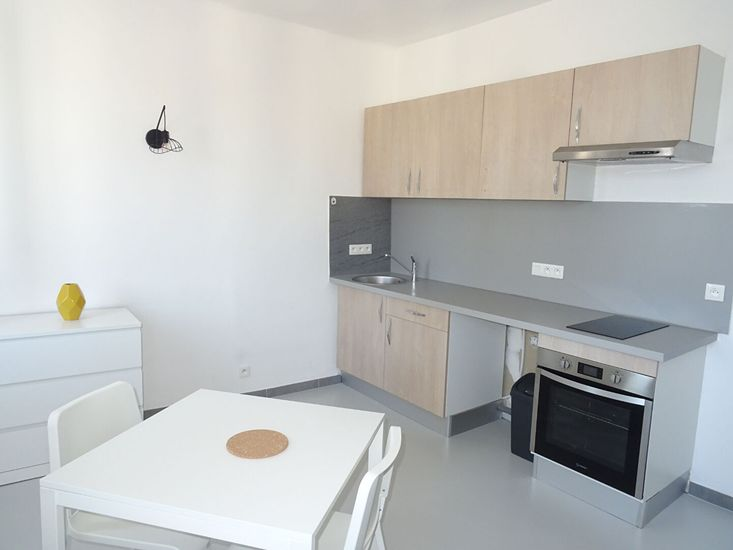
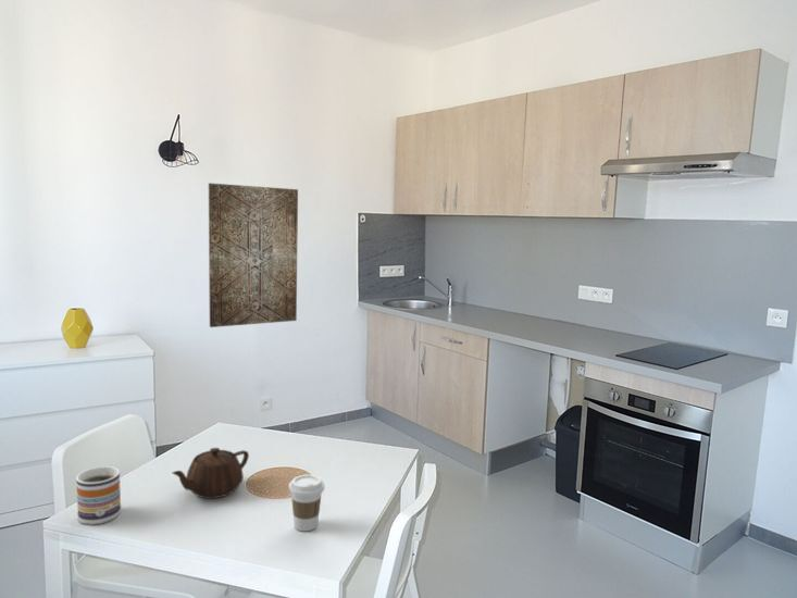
+ coffee cup (306, 502)
+ teapot (212, 470)
+ mug (97, 493)
+ wall art (254, 256)
